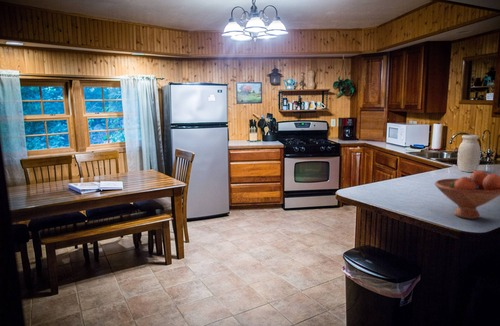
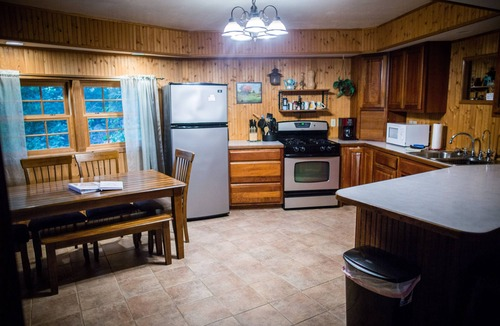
- fruit bowl (468, 194)
- jar (468, 153)
